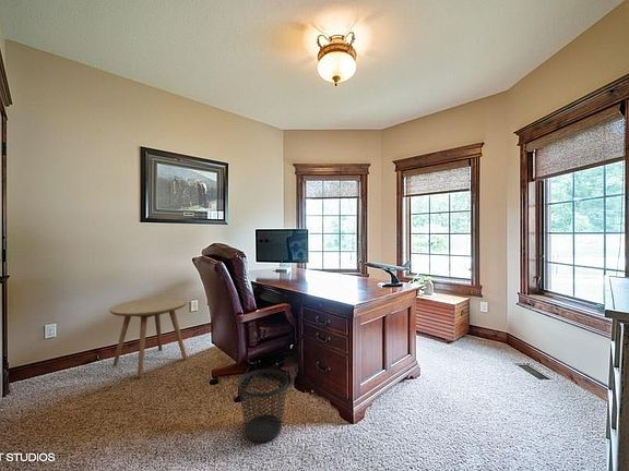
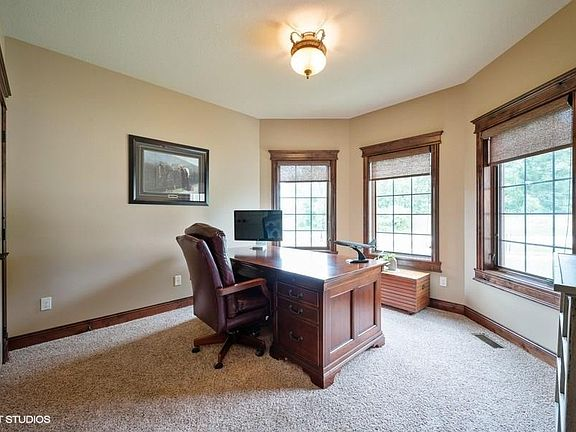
- wastebasket (263, 404)
- side table (145, 333)
